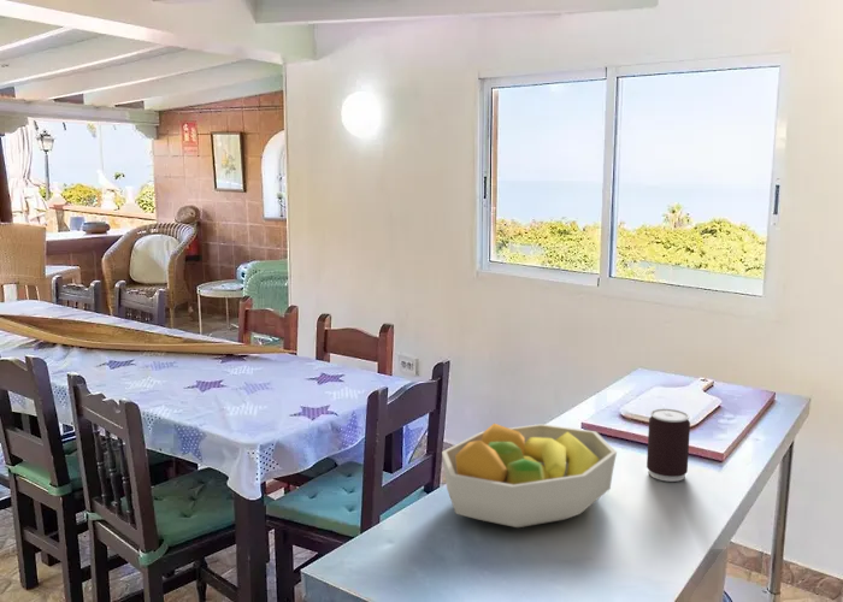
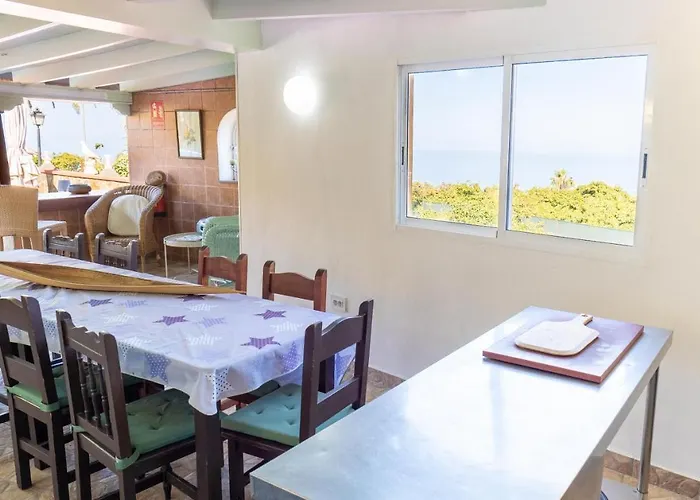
- beverage can (667, 444)
- fruit bowl (529, 465)
